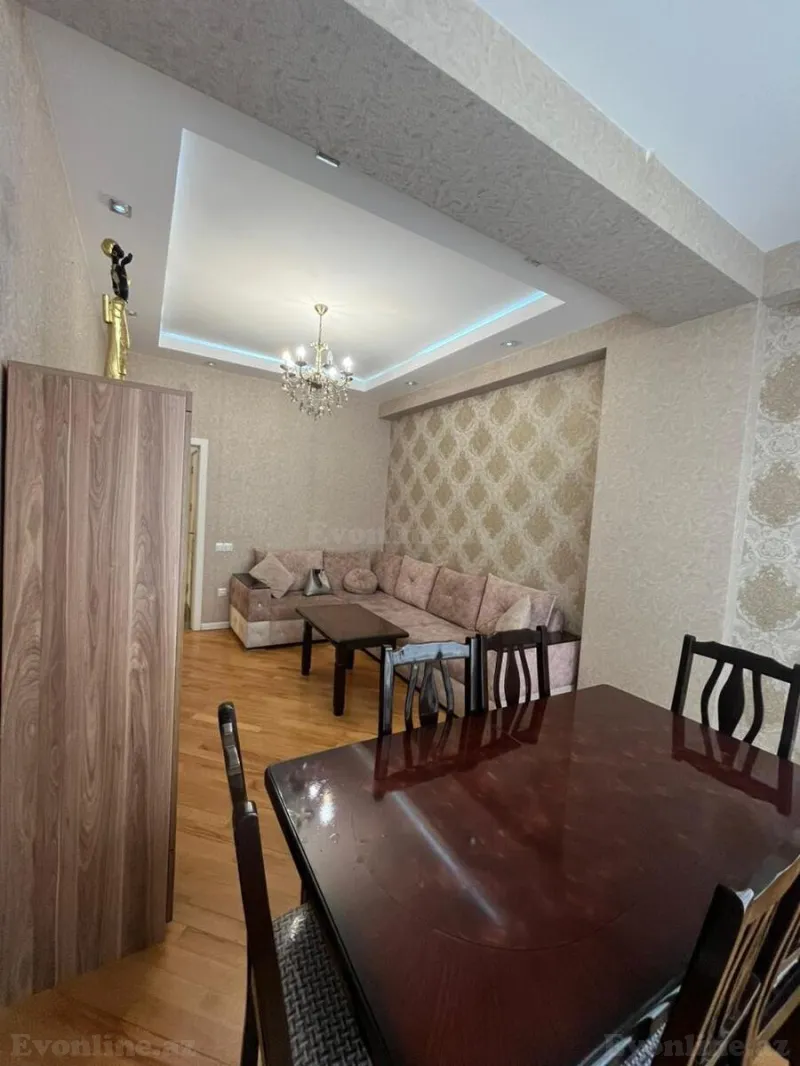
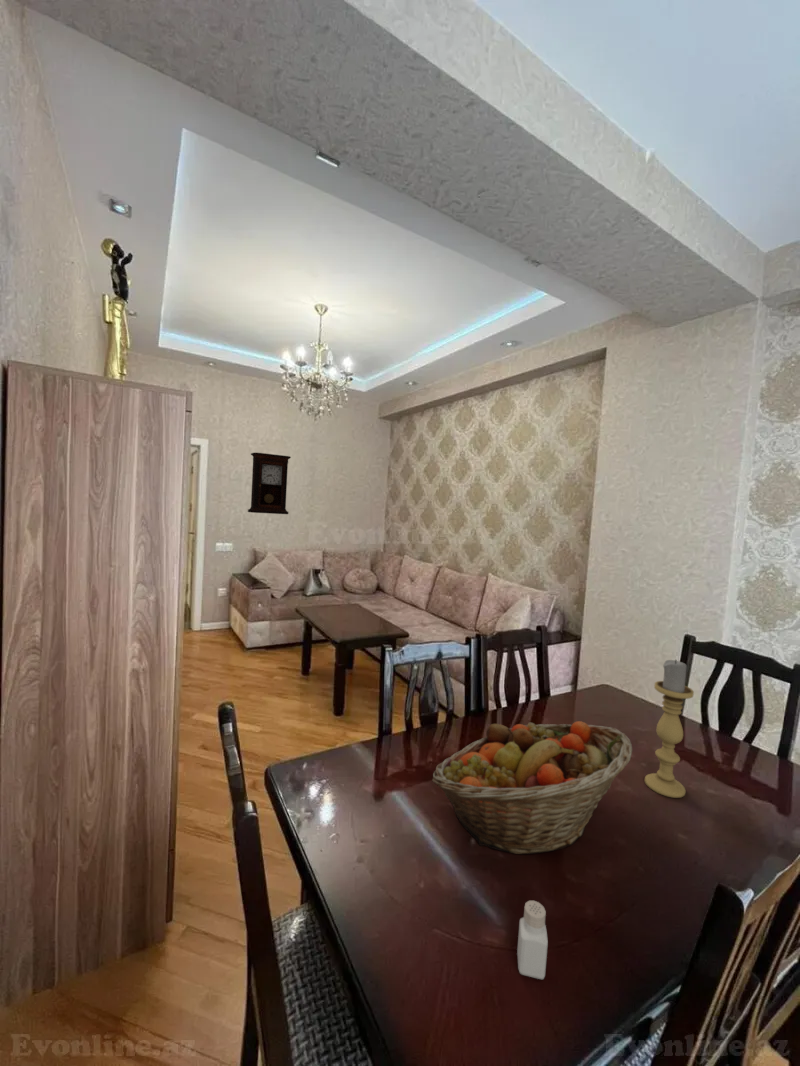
+ pendulum clock (270, 484)
+ pepper shaker (532, 937)
+ candle holder (670, 723)
+ fruit basket (531, 771)
